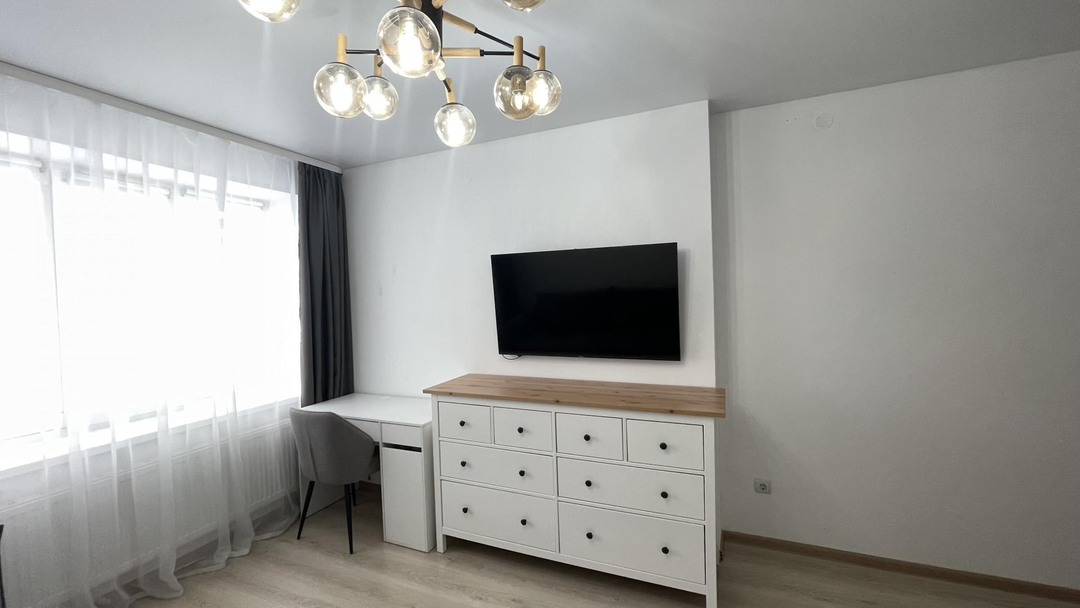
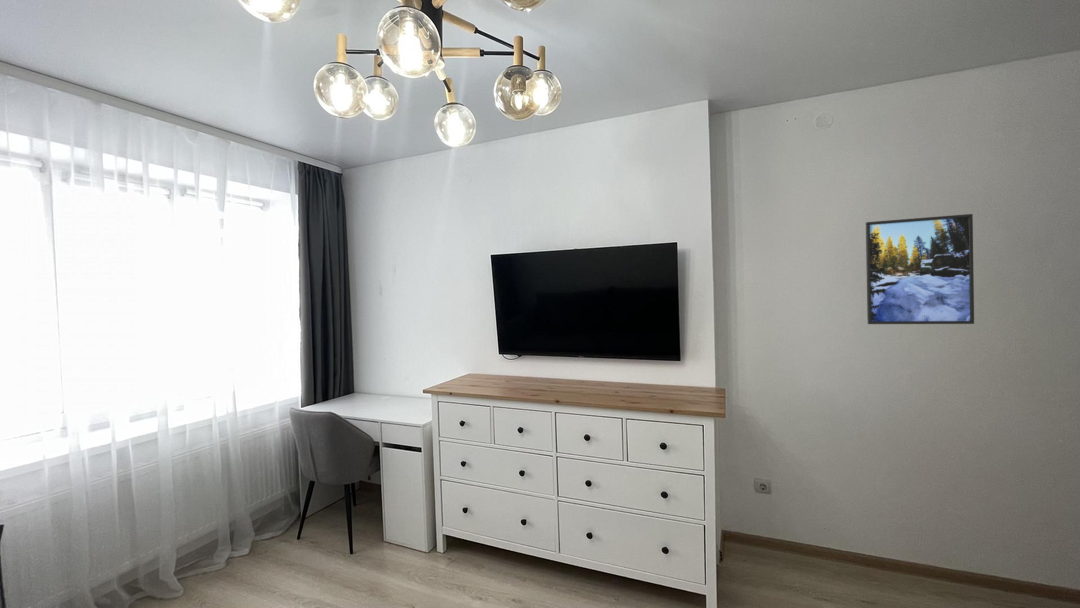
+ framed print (917, 271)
